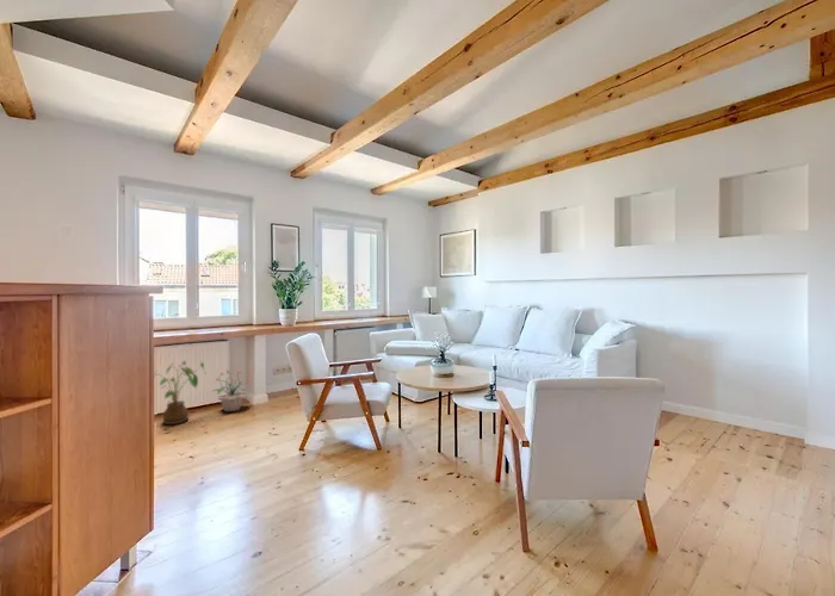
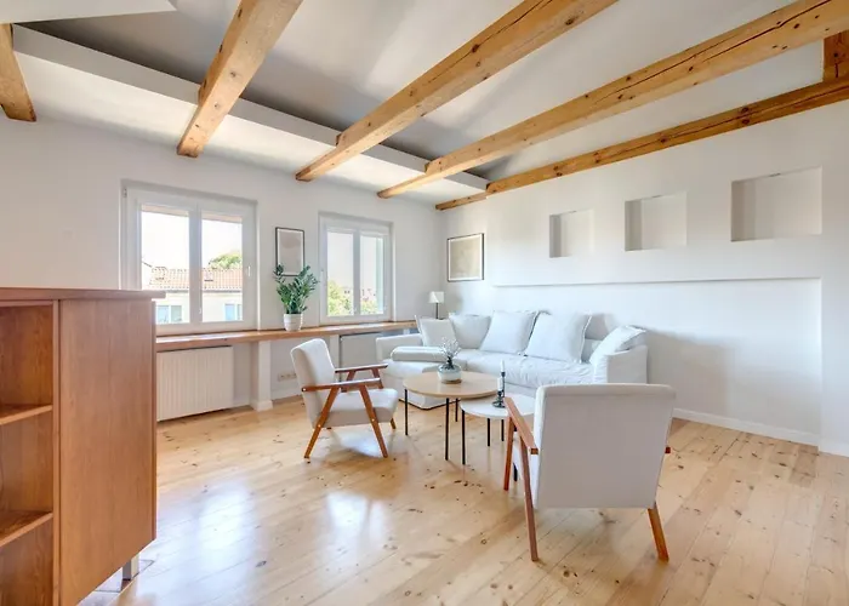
- house plant (179, 391)
- potted plant (230, 390)
